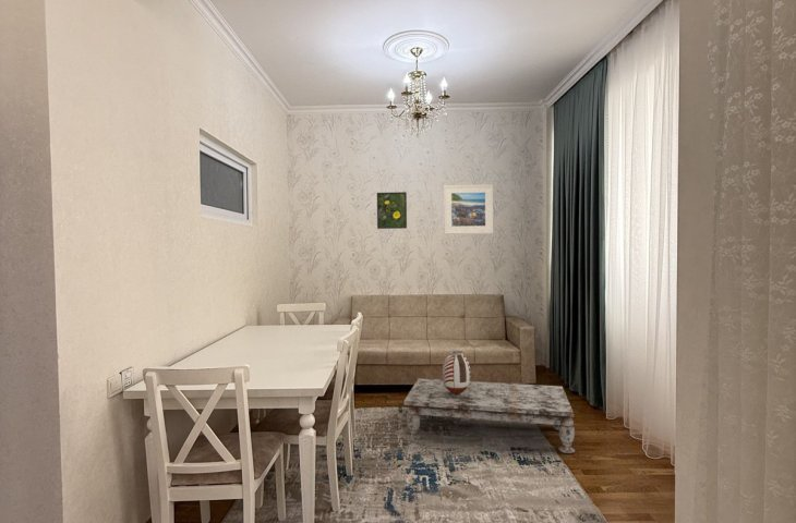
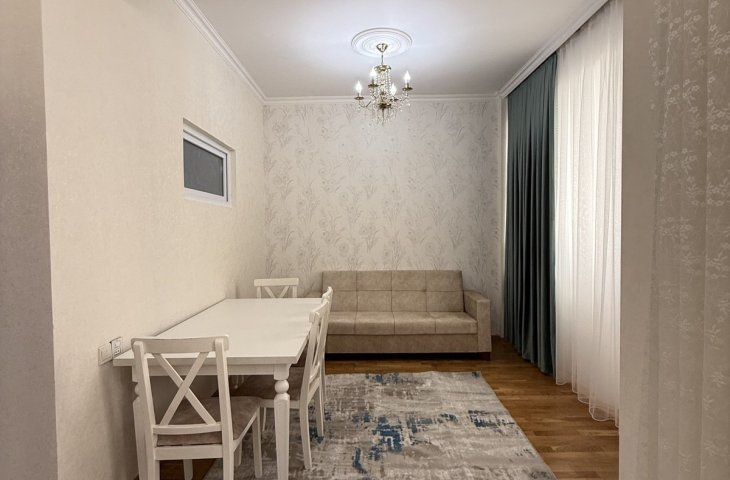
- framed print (391, 210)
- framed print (468, 209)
- coffee table (487, 412)
- vase (456, 373)
